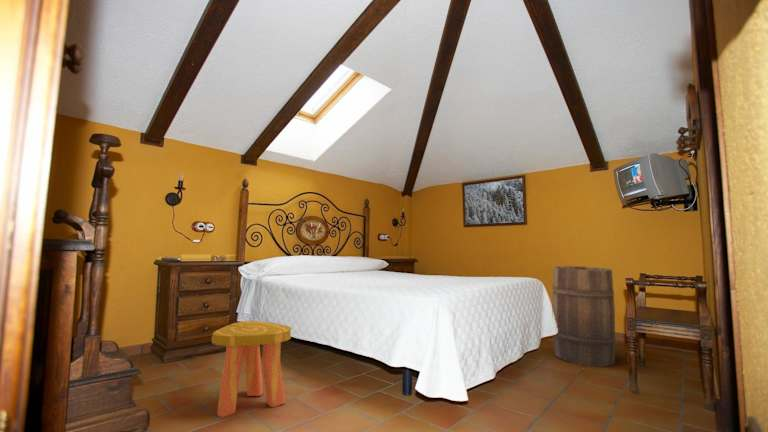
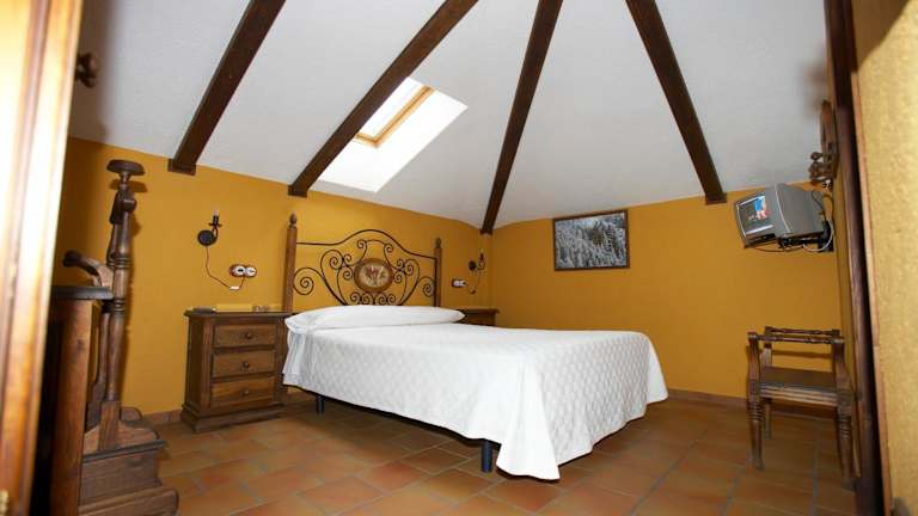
- stool (248, 366)
- wooden barrel (582, 312)
